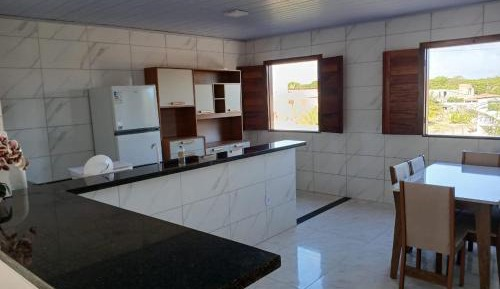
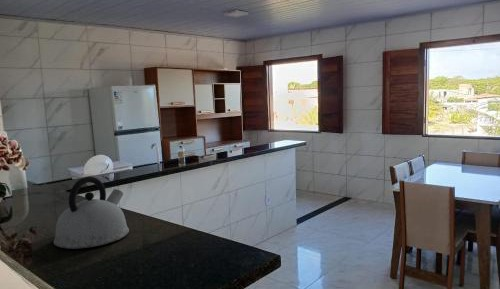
+ kettle (93, 205)
